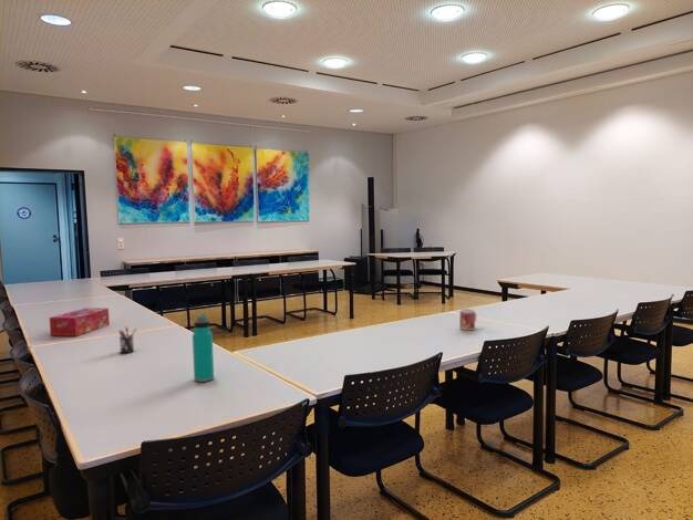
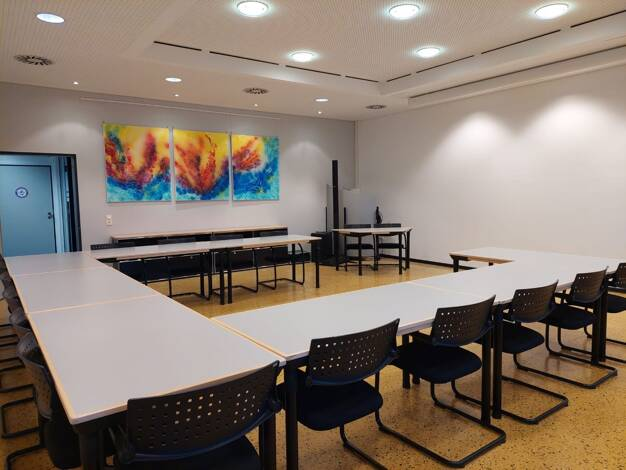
- pen holder (127, 337)
- water bottle (203, 347)
- mug (469, 319)
- tissue box (80, 321)
